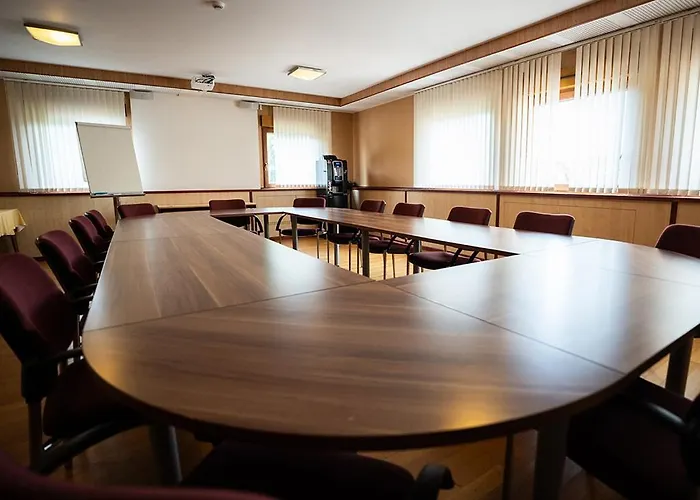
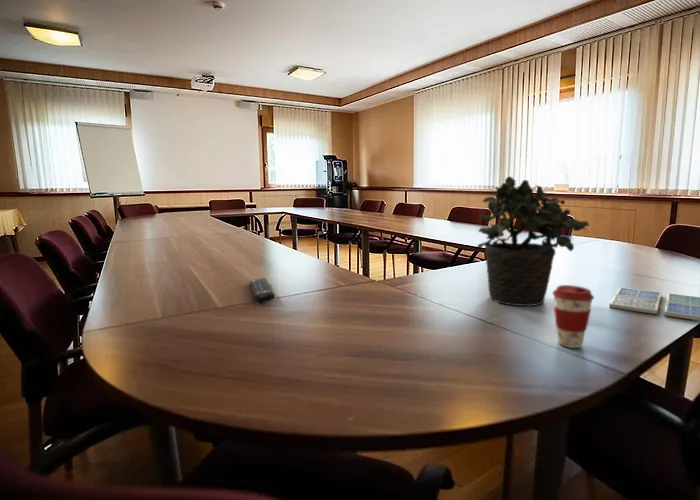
+ remote control (261, 288)
+ potted plant (516, 237)
+ drink coaster (659, 302)
+ coffee cup (571, 316)
